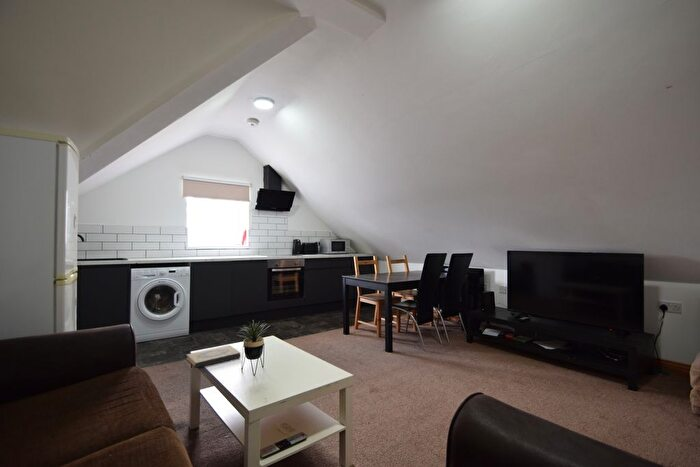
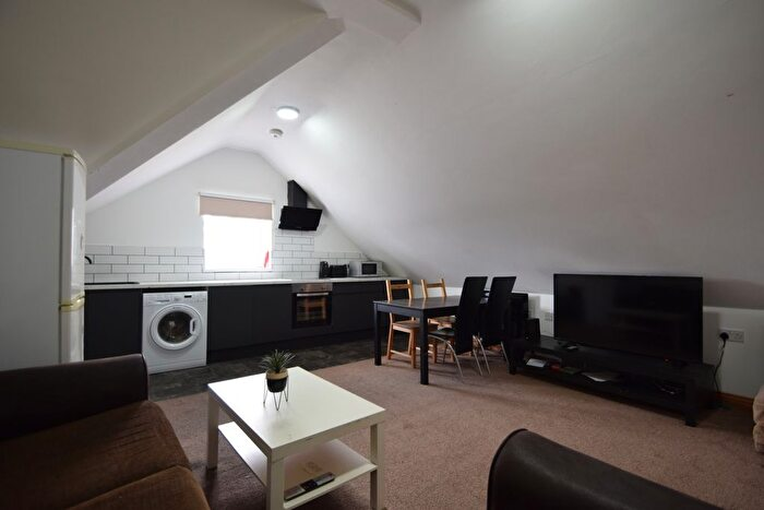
- hardback book (213, 356)
